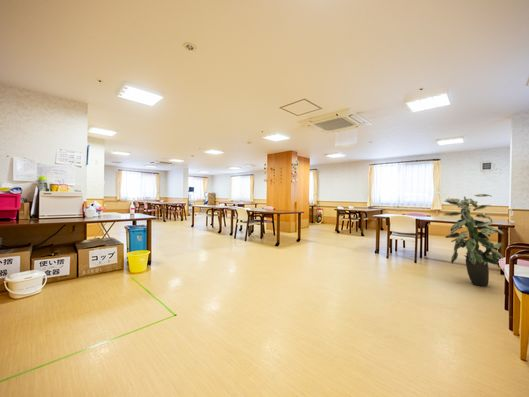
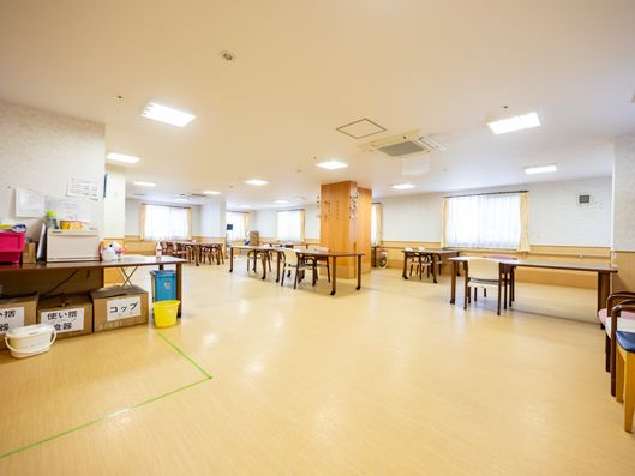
- indoor plant (474, 239)
